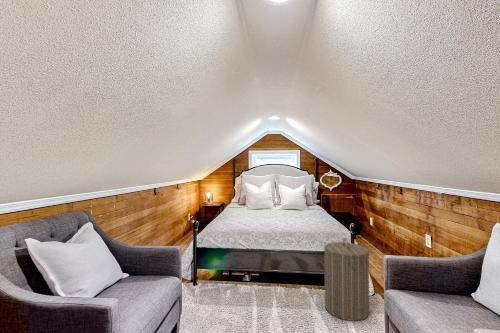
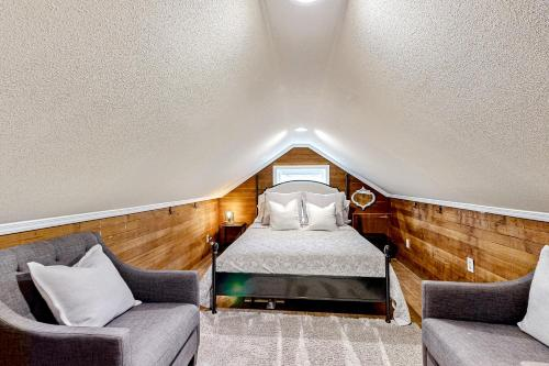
- laundry hamper (346, 273)
